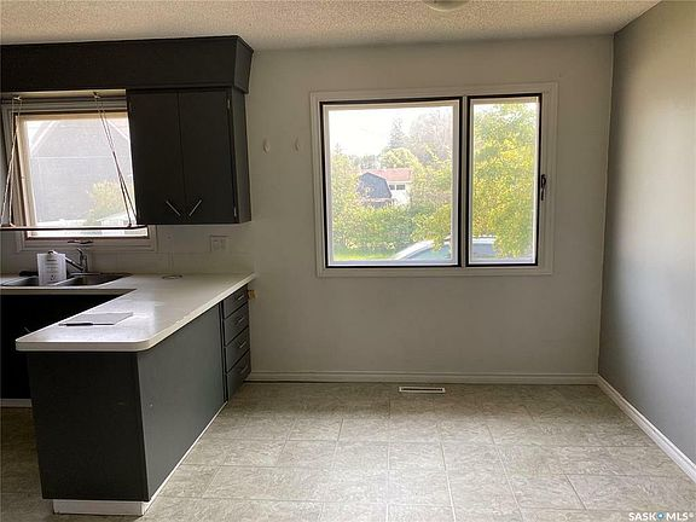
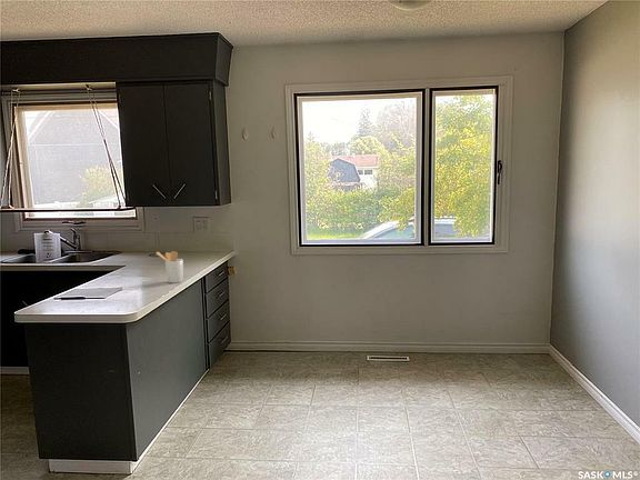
+ utensil holder (169, 266)
